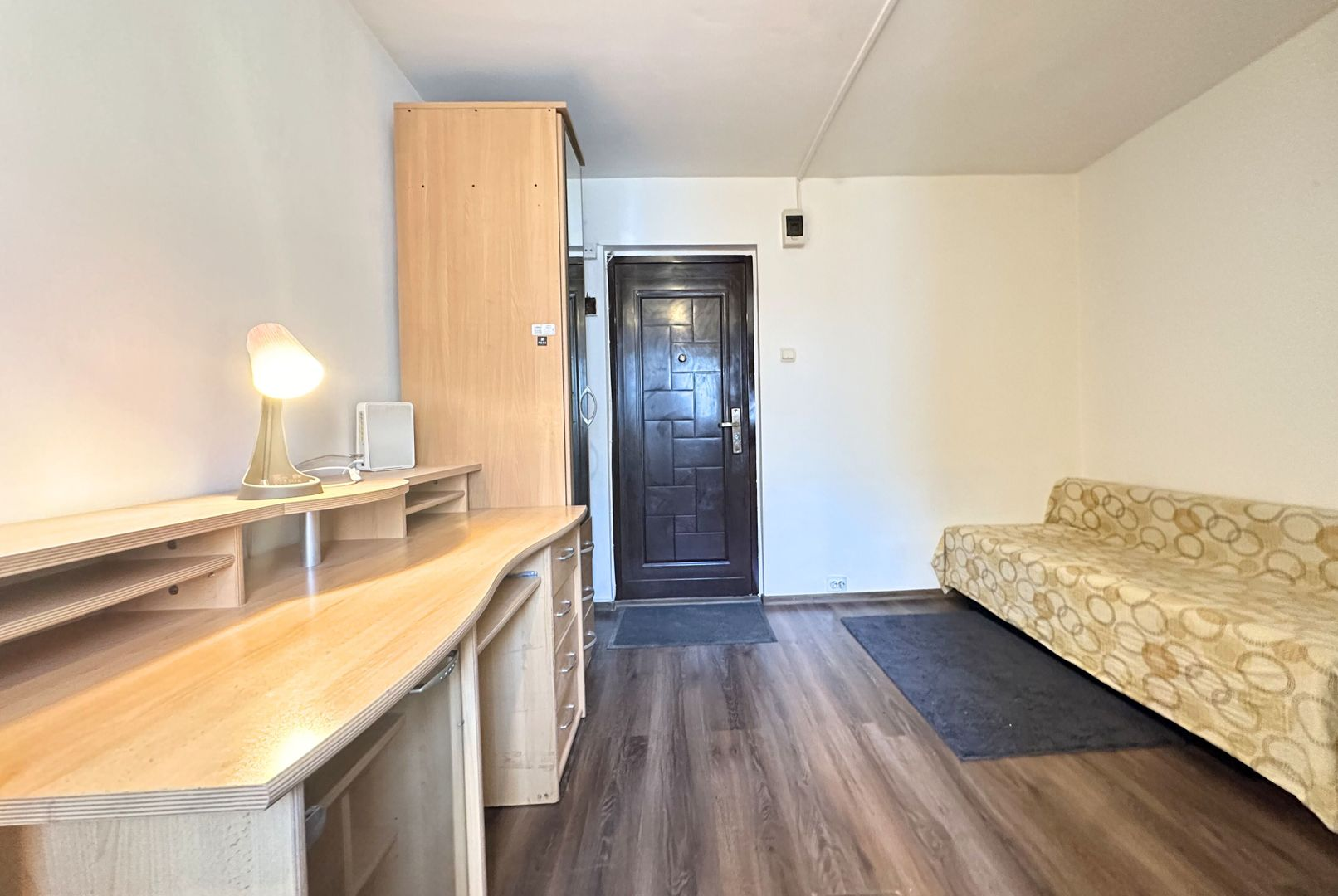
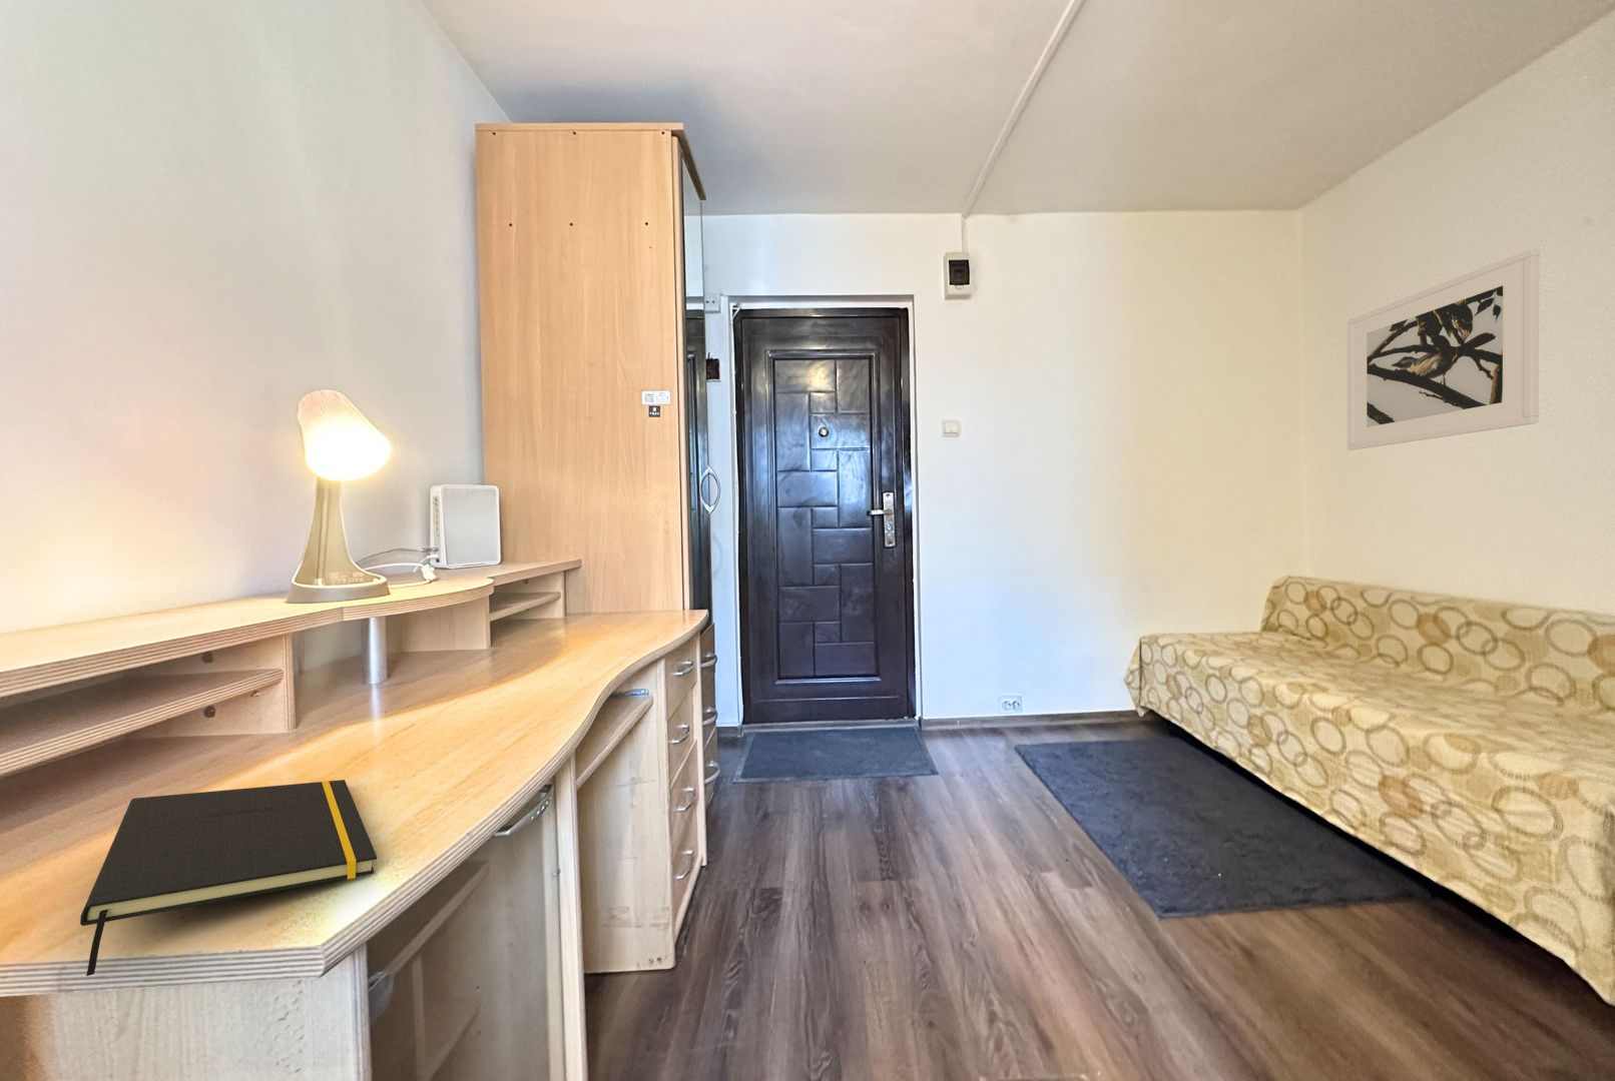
+ notepad (246, 834)
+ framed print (1429, 363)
